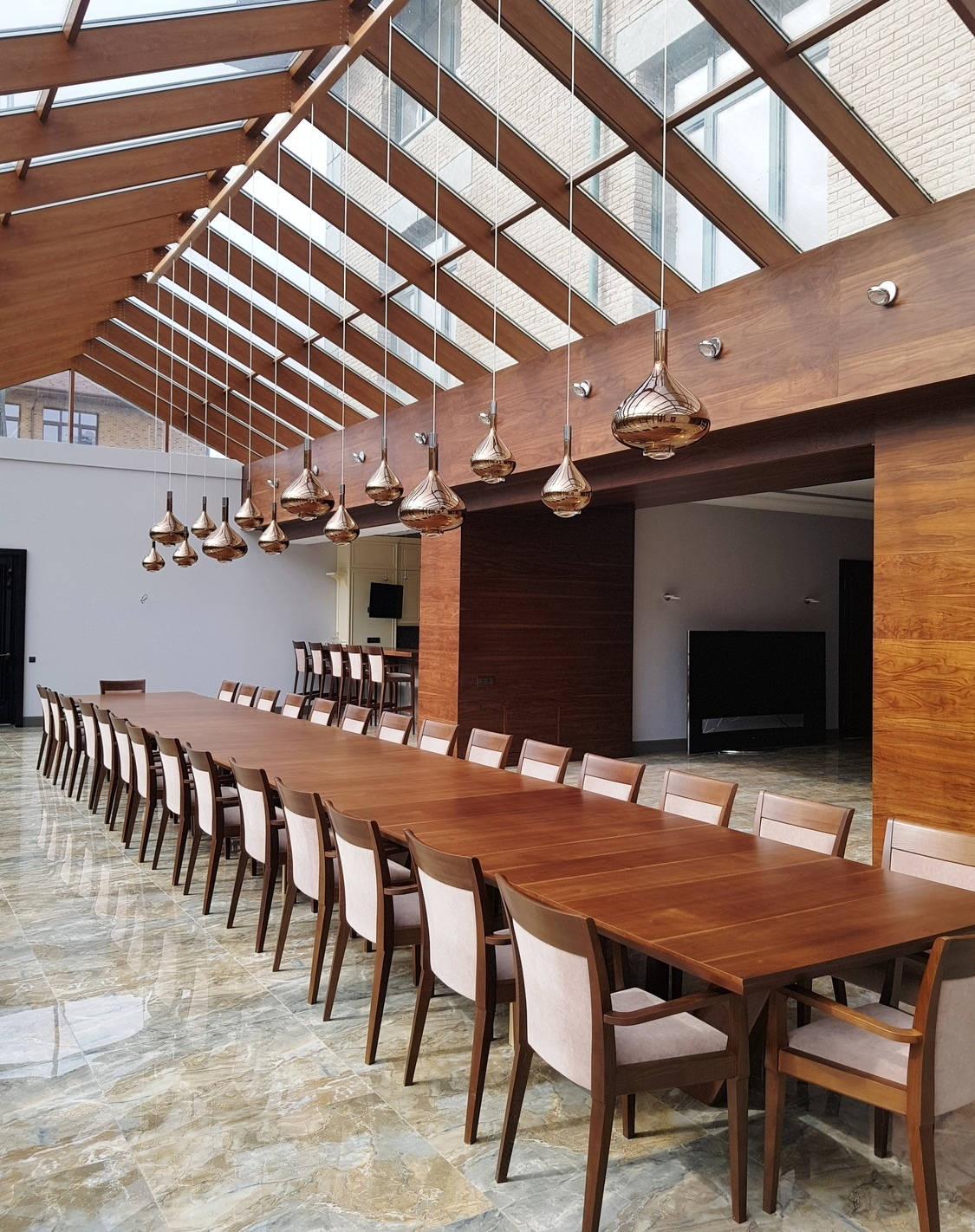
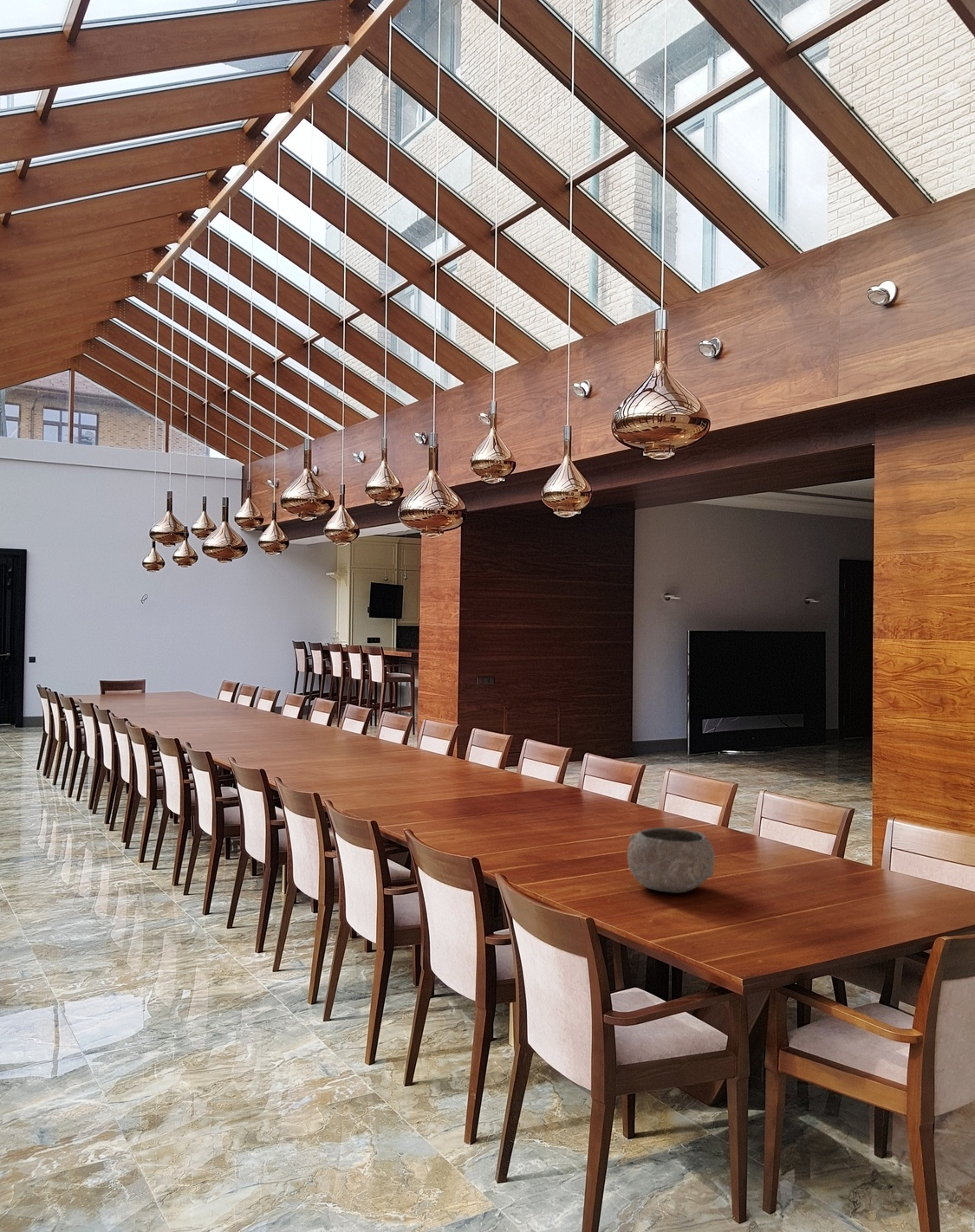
+ bowl (669, 860)
